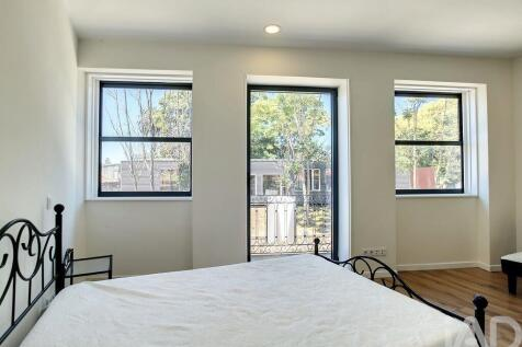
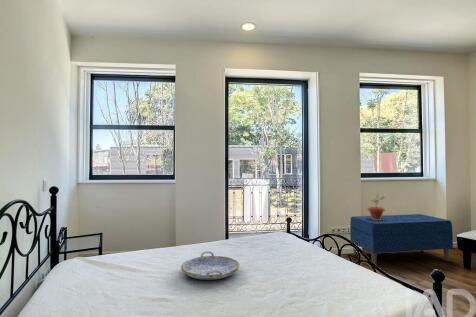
+ potted plant (376, 206)
+ bench (399, 238)
+ serving tray (210, 266)
